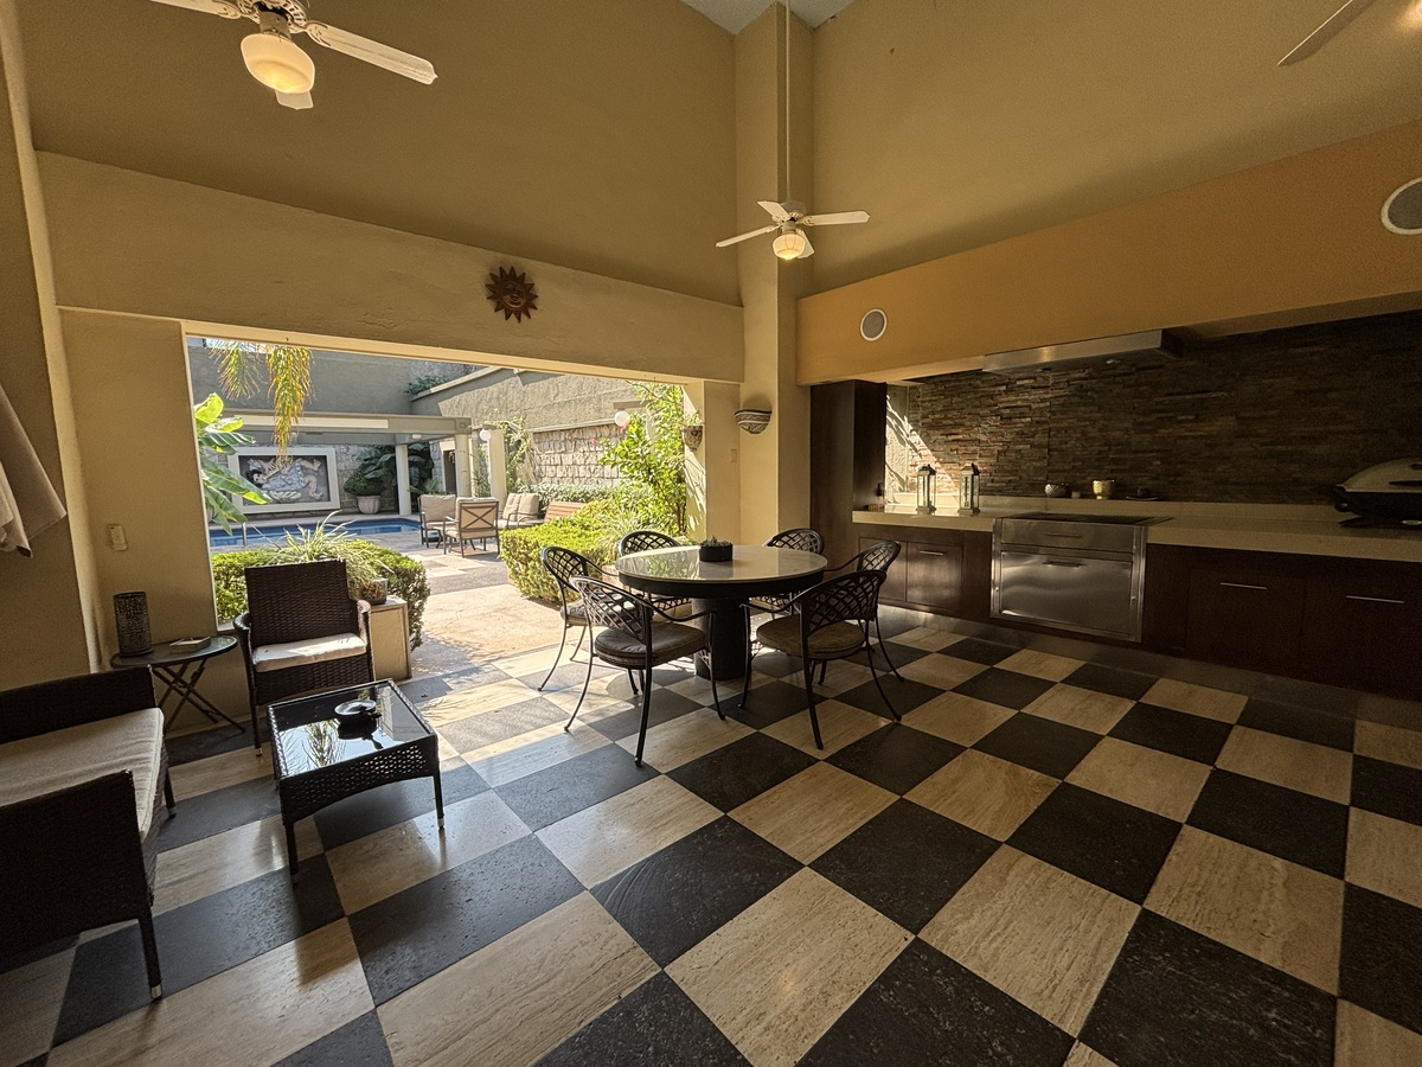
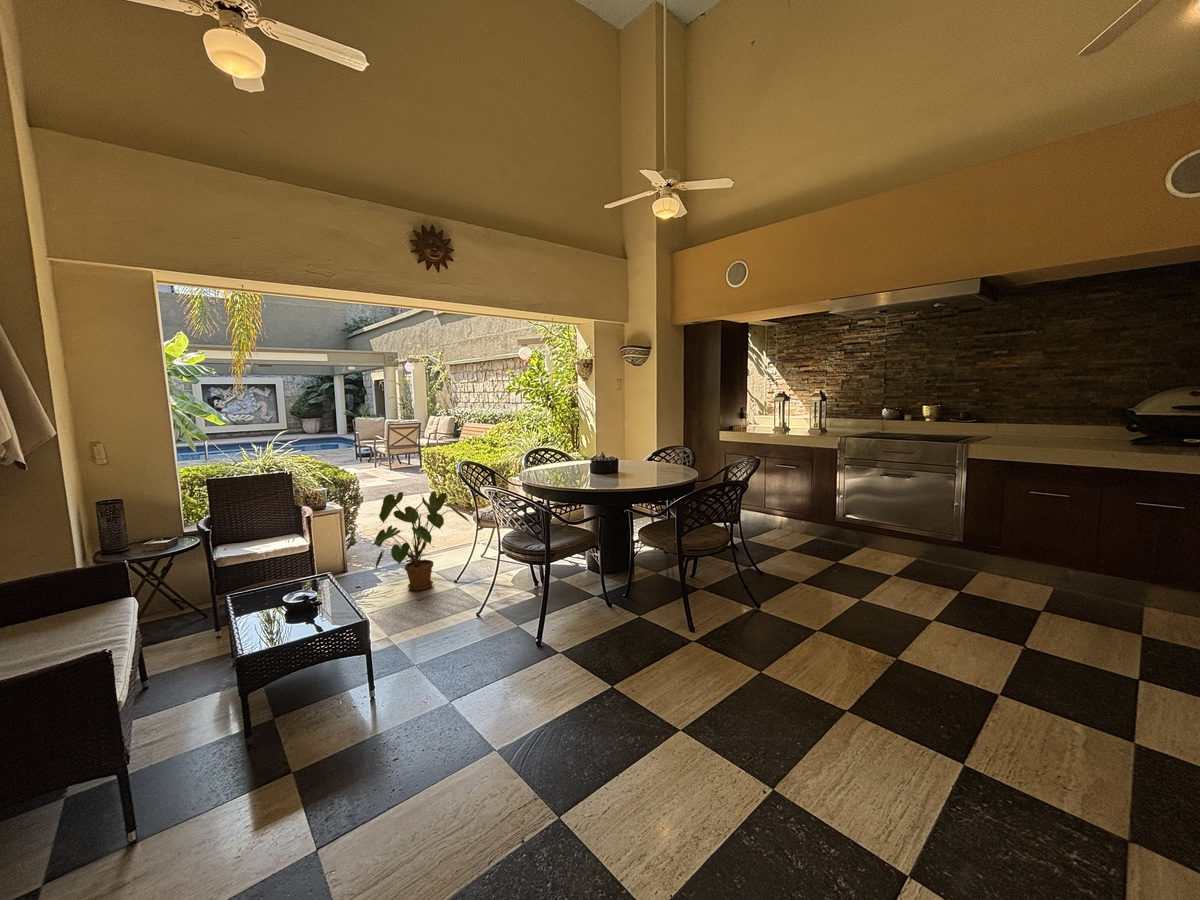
+ house plant (419, 537)
